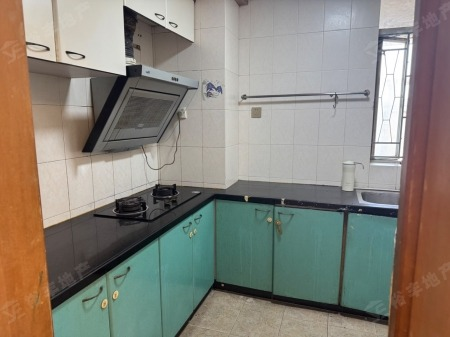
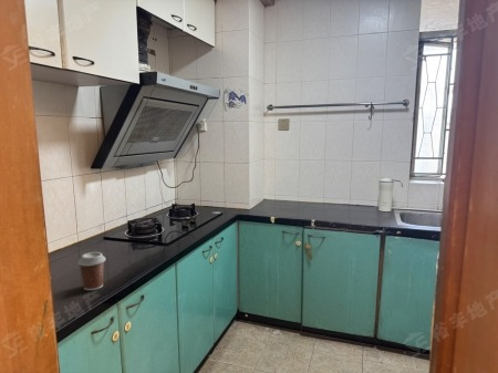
+ coffee cup (92, 270)
